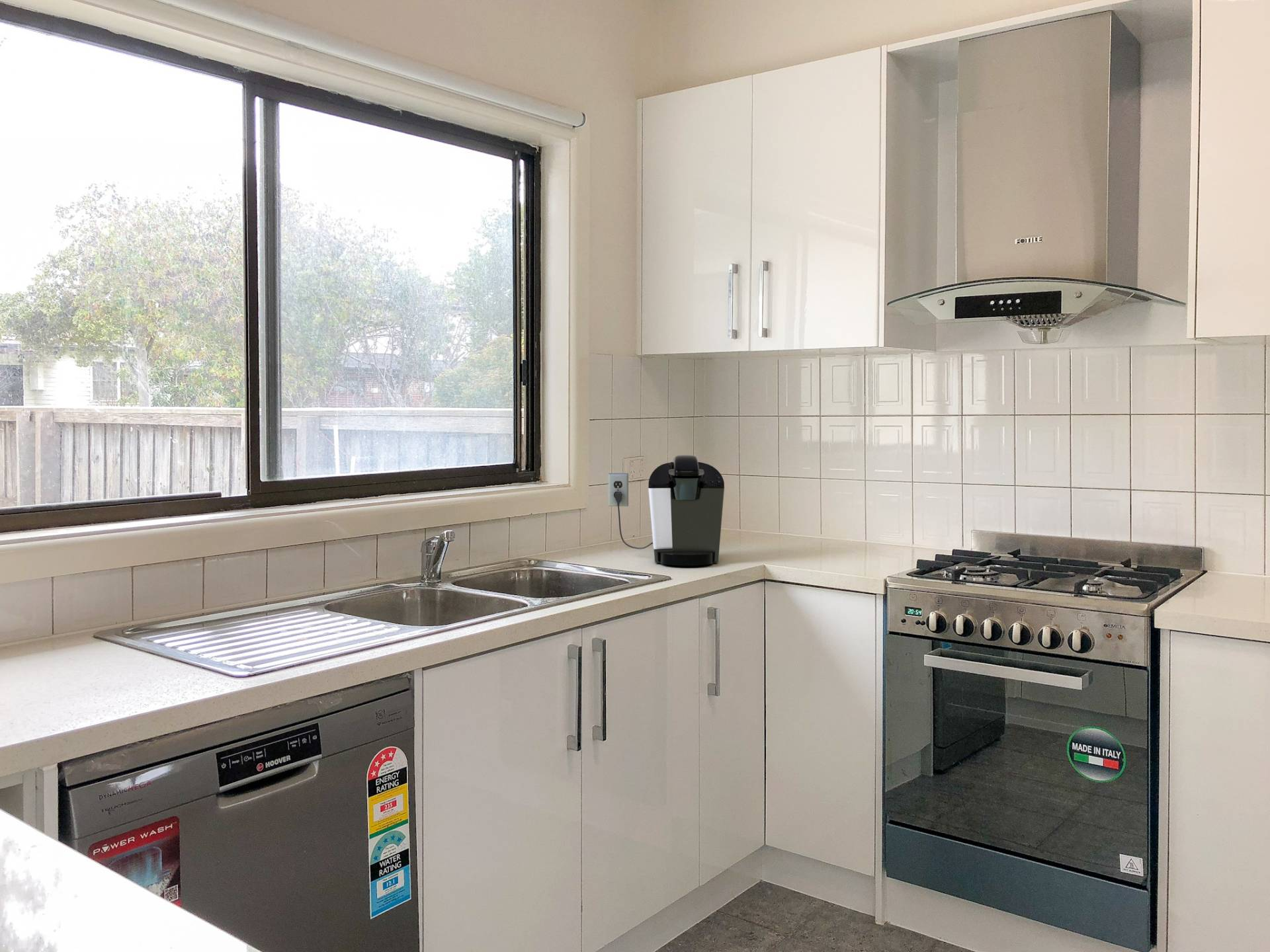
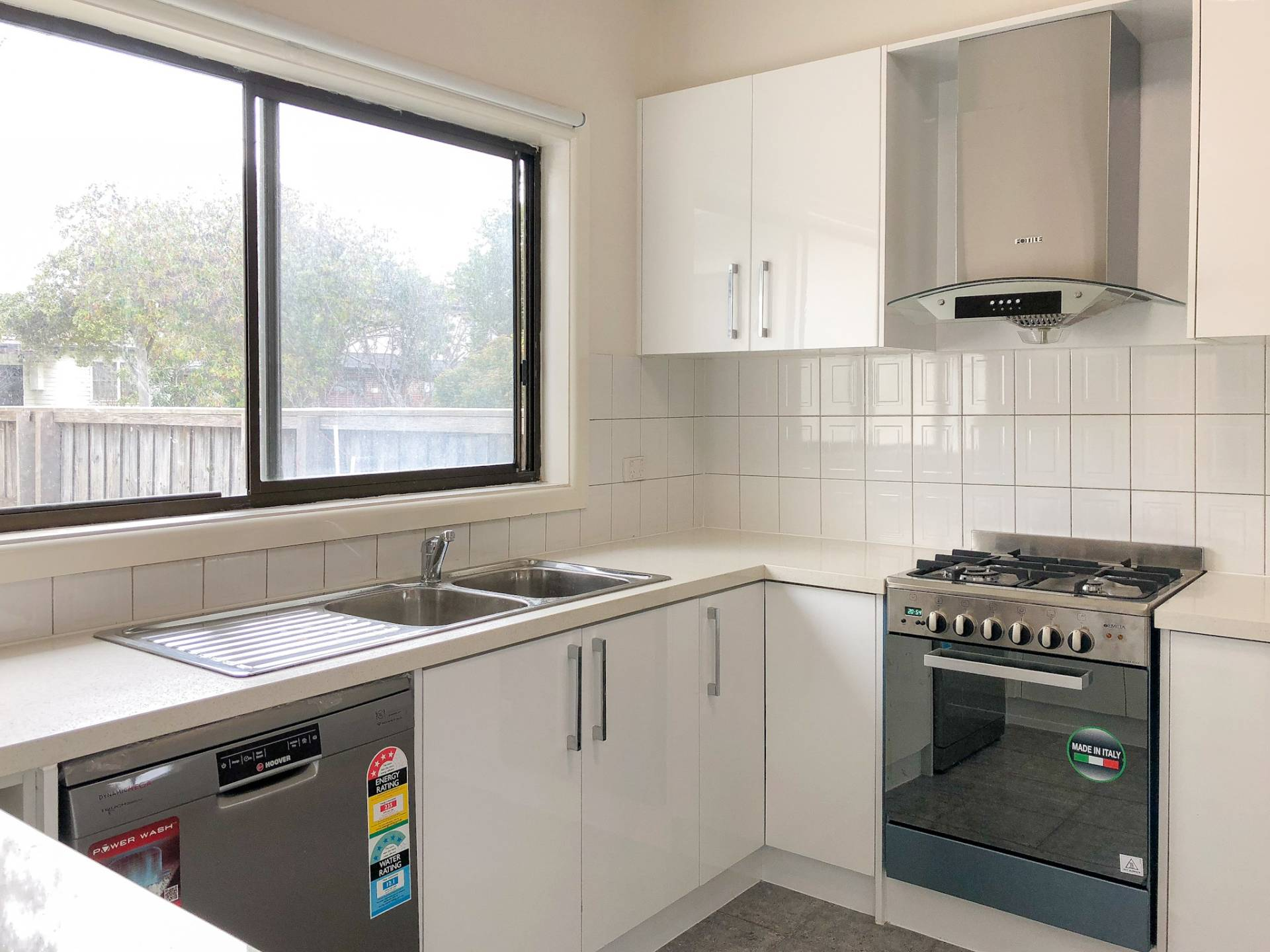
- coffee maker (665, 508)
